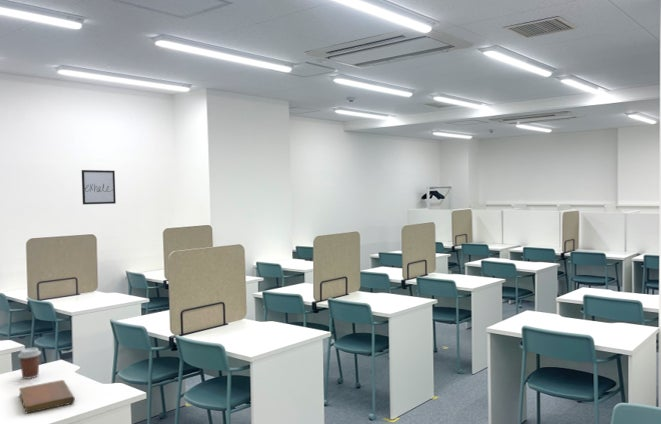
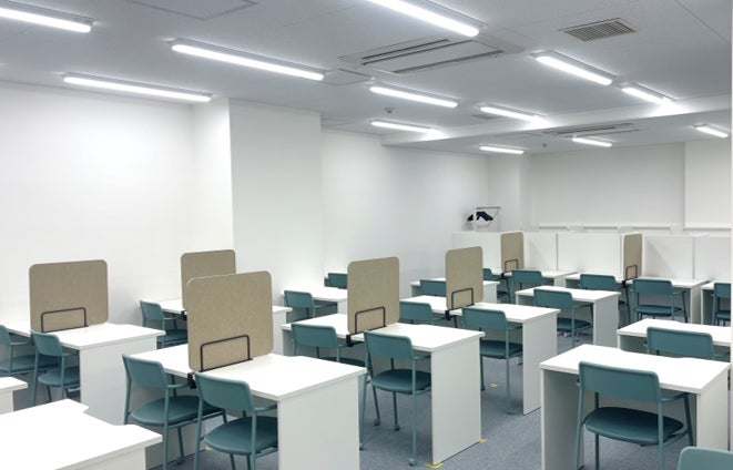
- notebook (46, 395)
- coffee cup (29, 363)
- wall art (99, 187)
